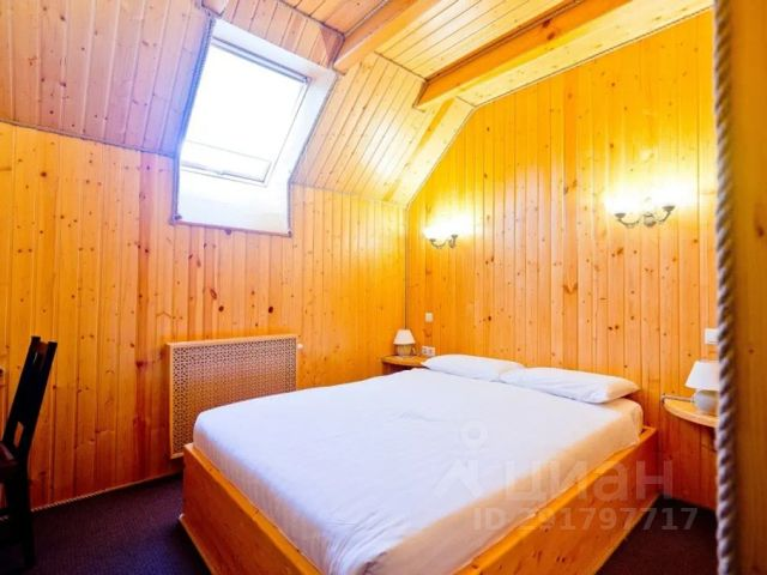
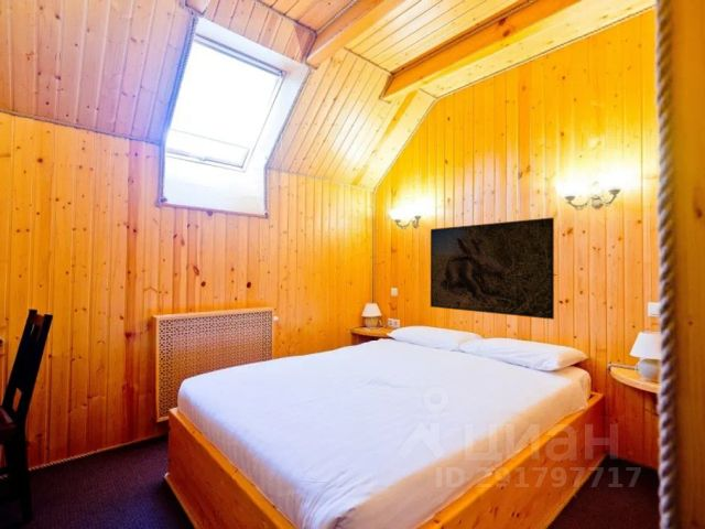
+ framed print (484, 268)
